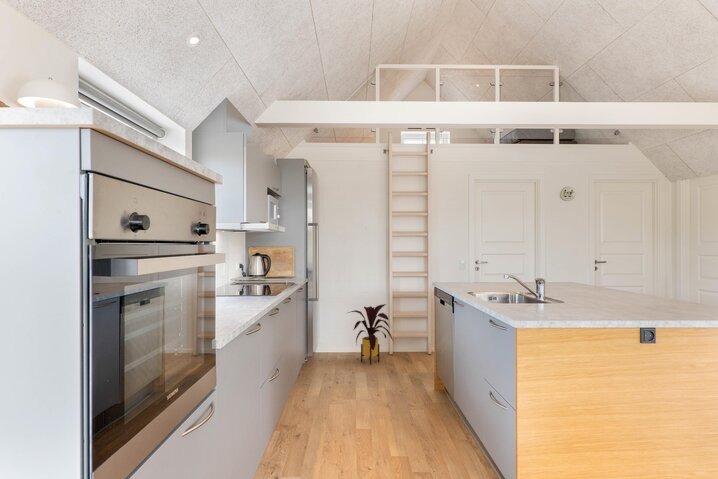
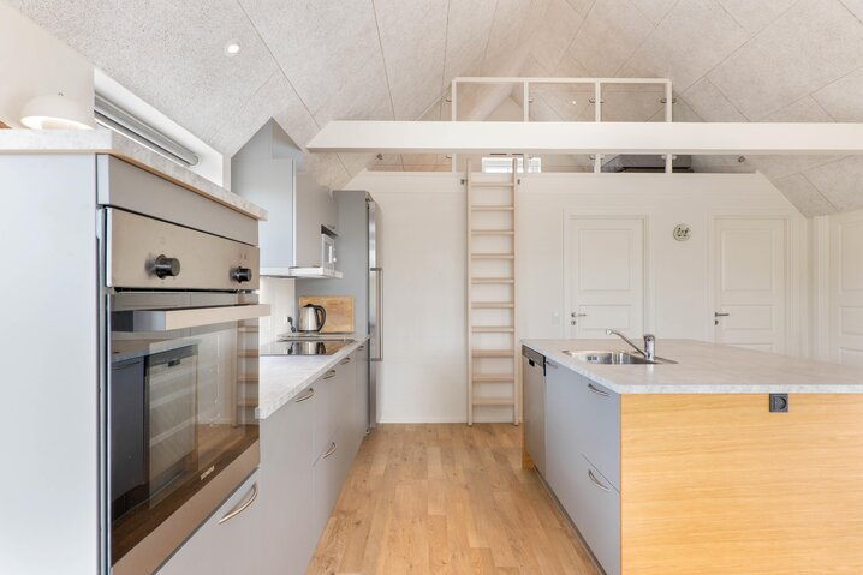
- house plant (369, 333)
